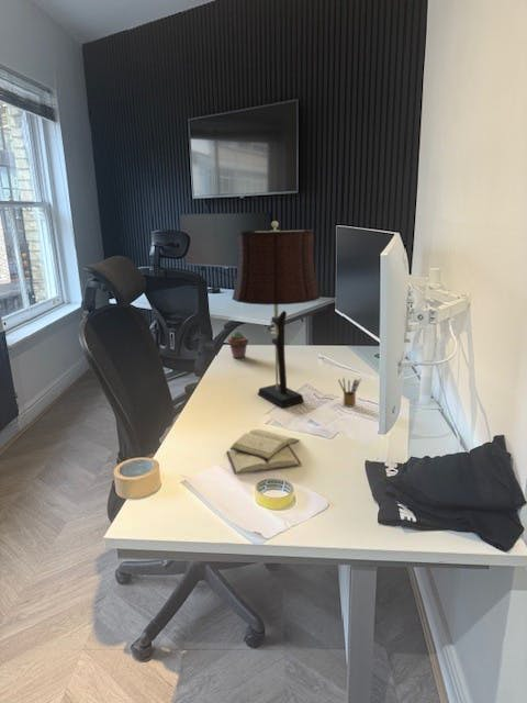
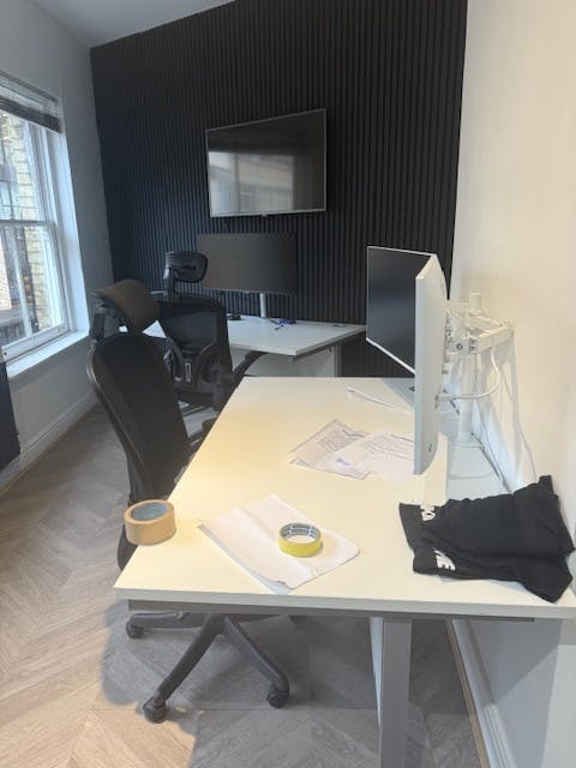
- pencil box (348, 390)
- table lamp (276, 313)
- diary (264, 445)
- potted succulent (238, 343)
